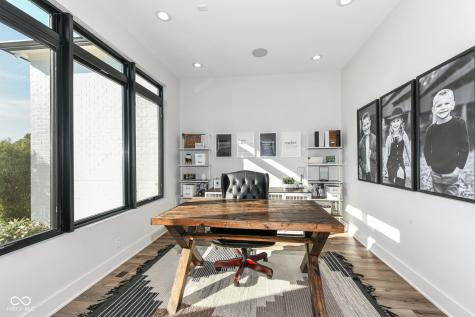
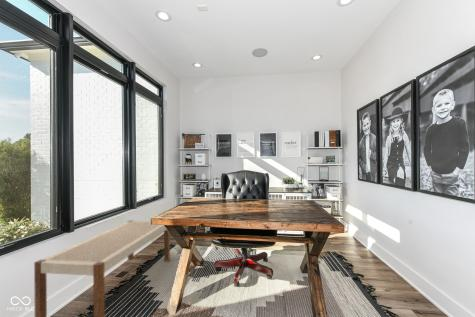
+ bench (118, 260)
